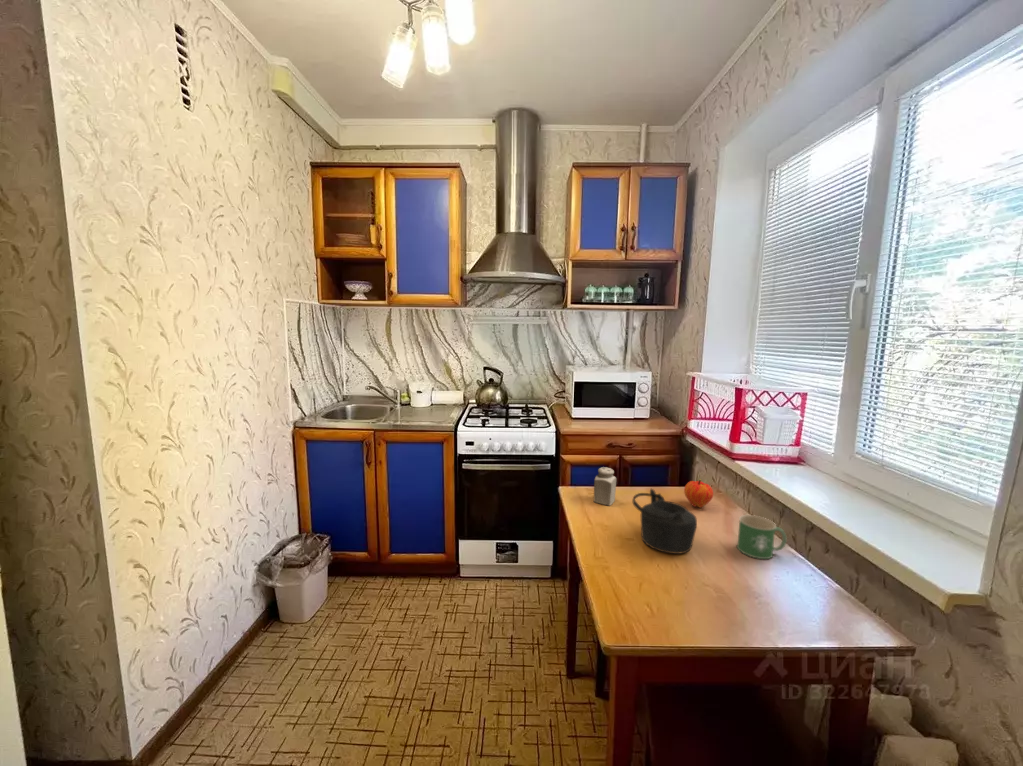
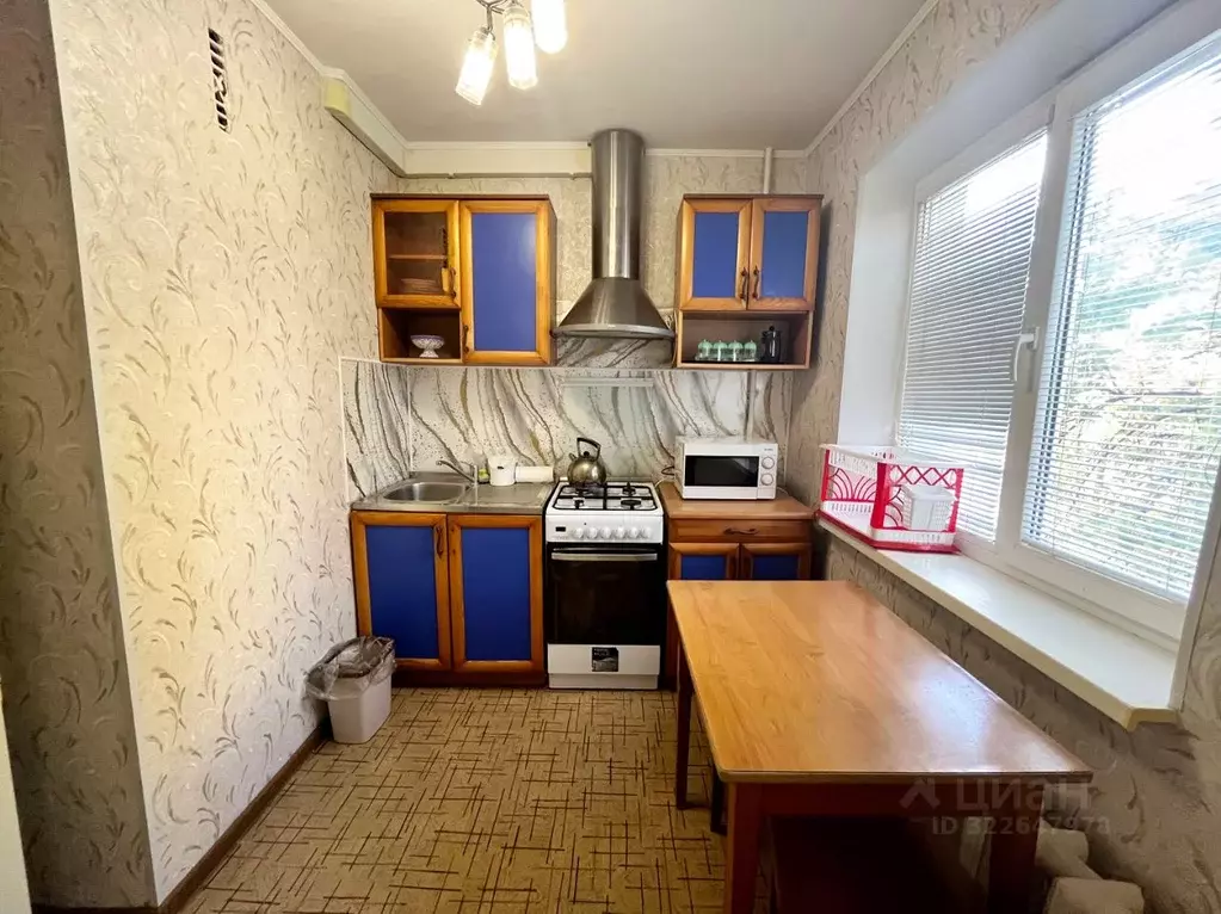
- teapot (662, 519)
- salt shaker (605, 485)
- mug (761, 537)
- fruit (698, 492)
